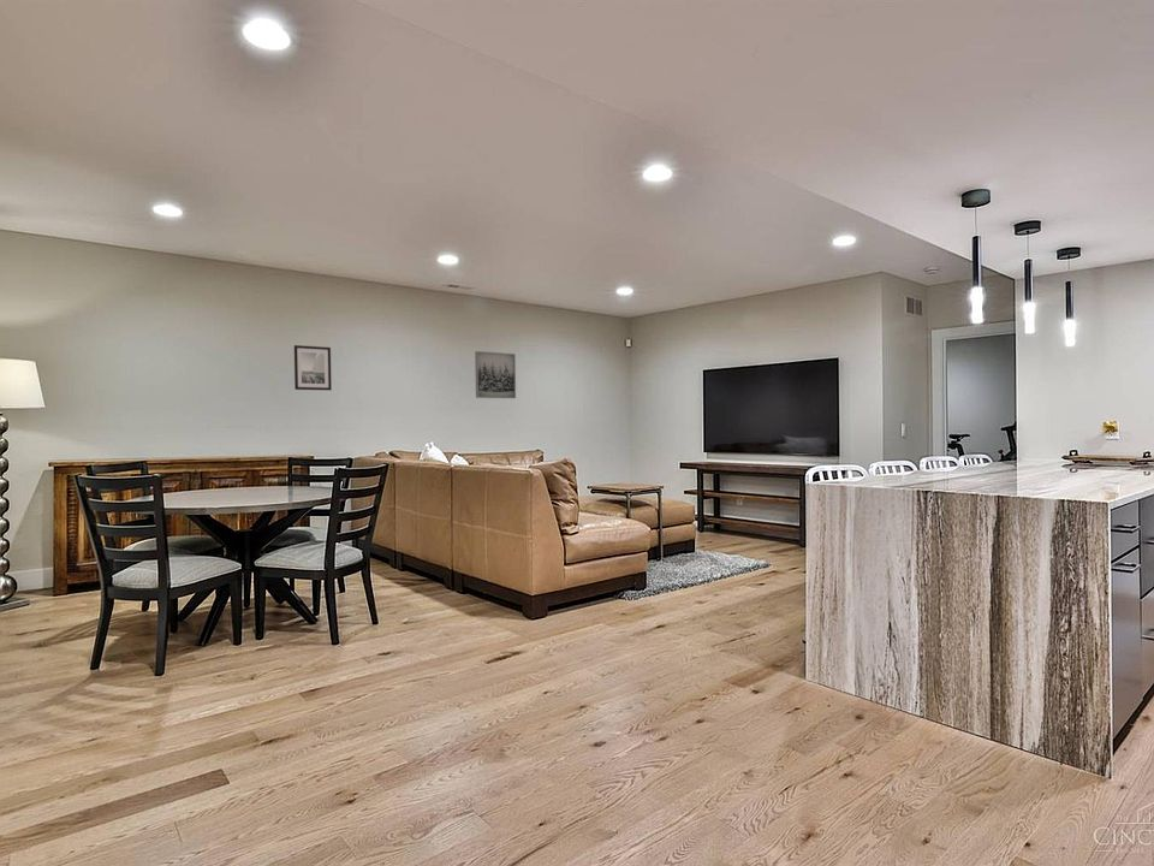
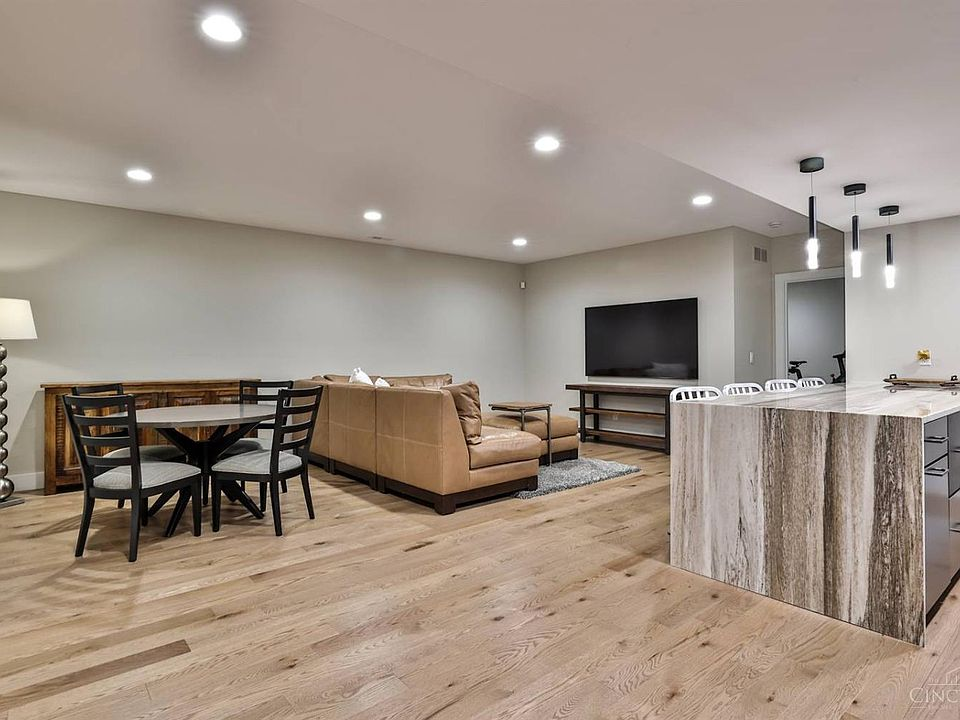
- wall art (495, 375)
- wall art (313, 368)
